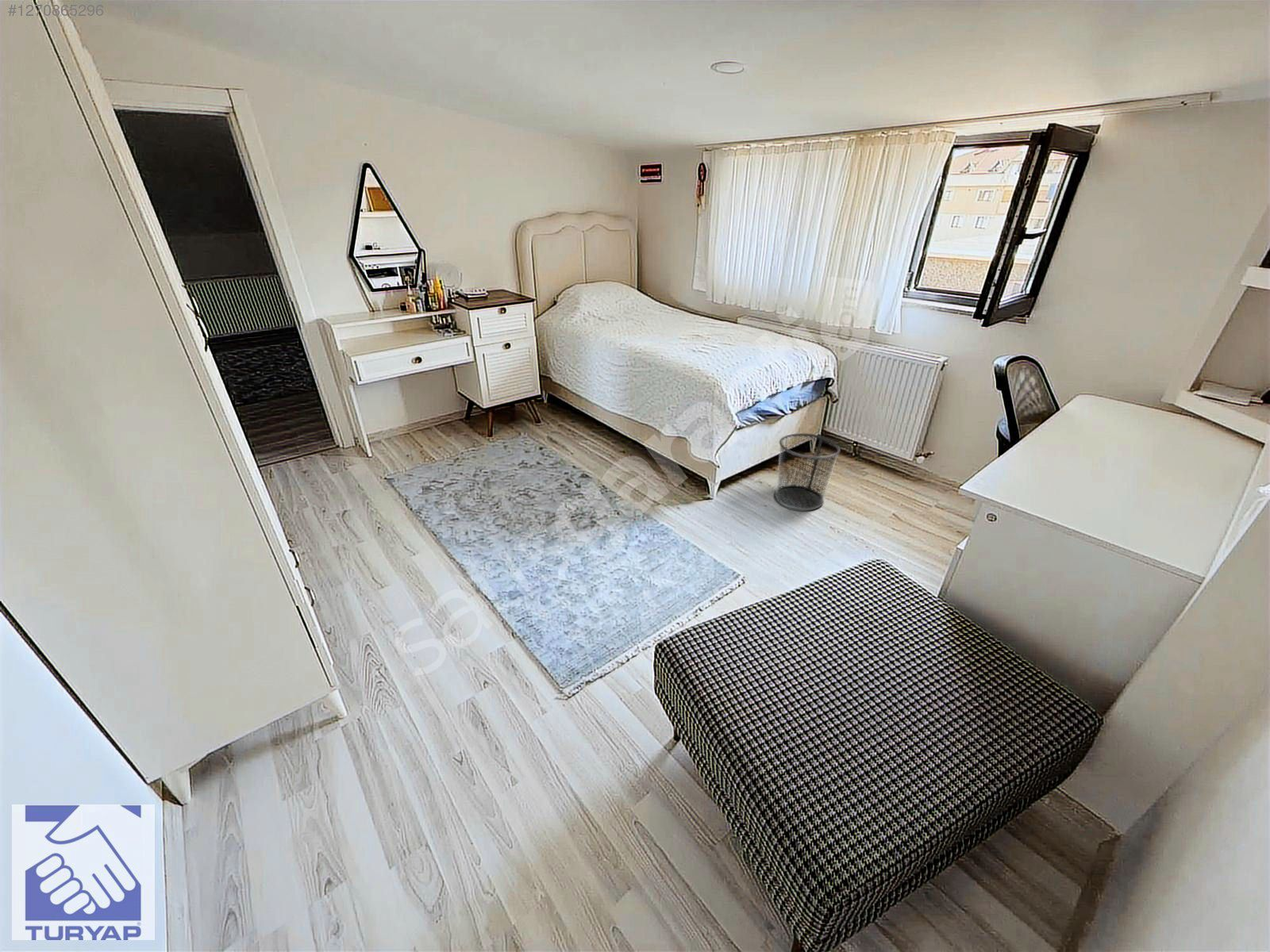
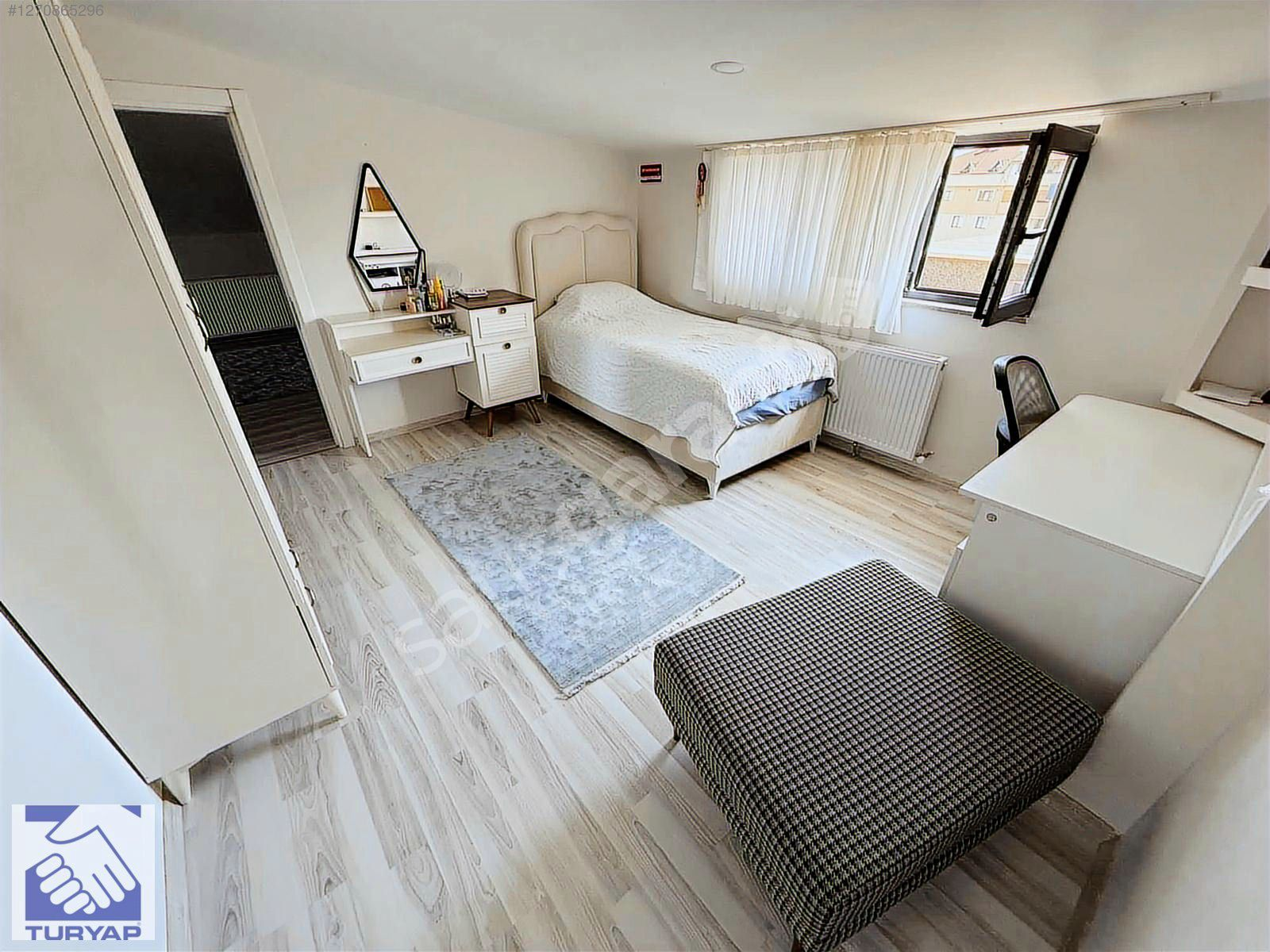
- waste bin (804, 471)
